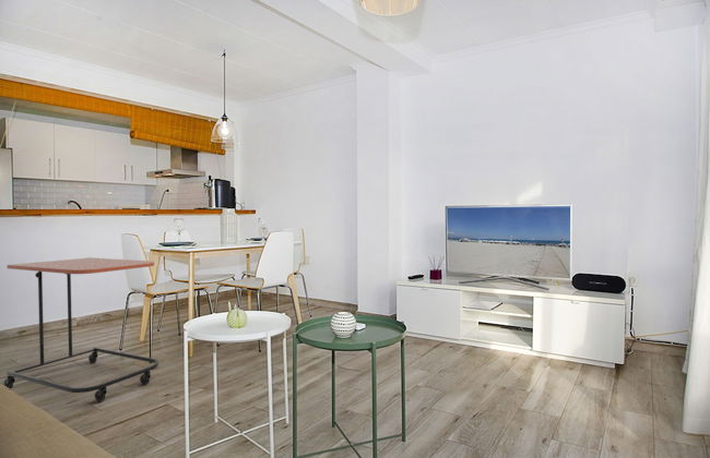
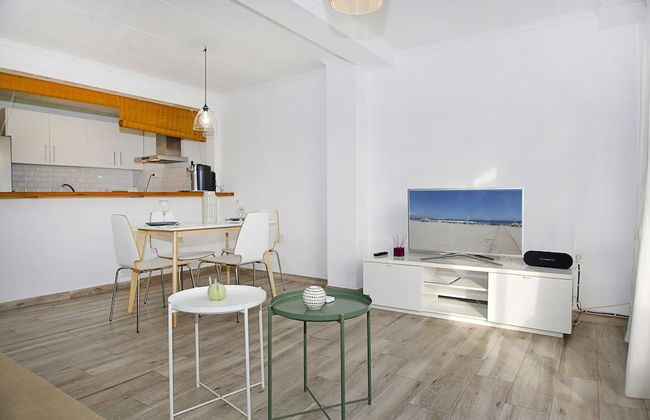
- side table (71, 323)
